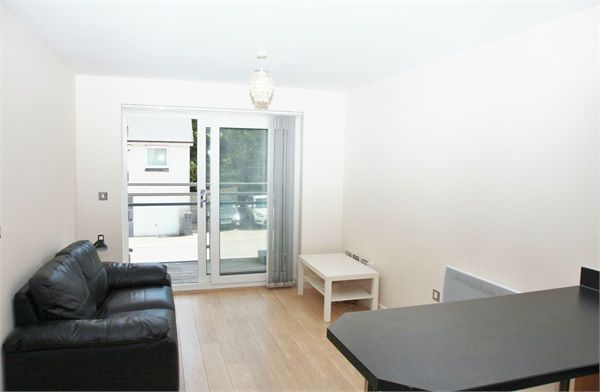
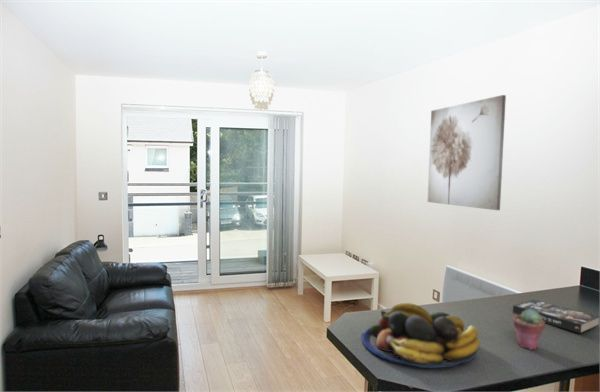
+ potted succulent (528, 327)
+ wall art (461, 155)
+ fruit bowl (417, 324)
+ book (554, 314)
